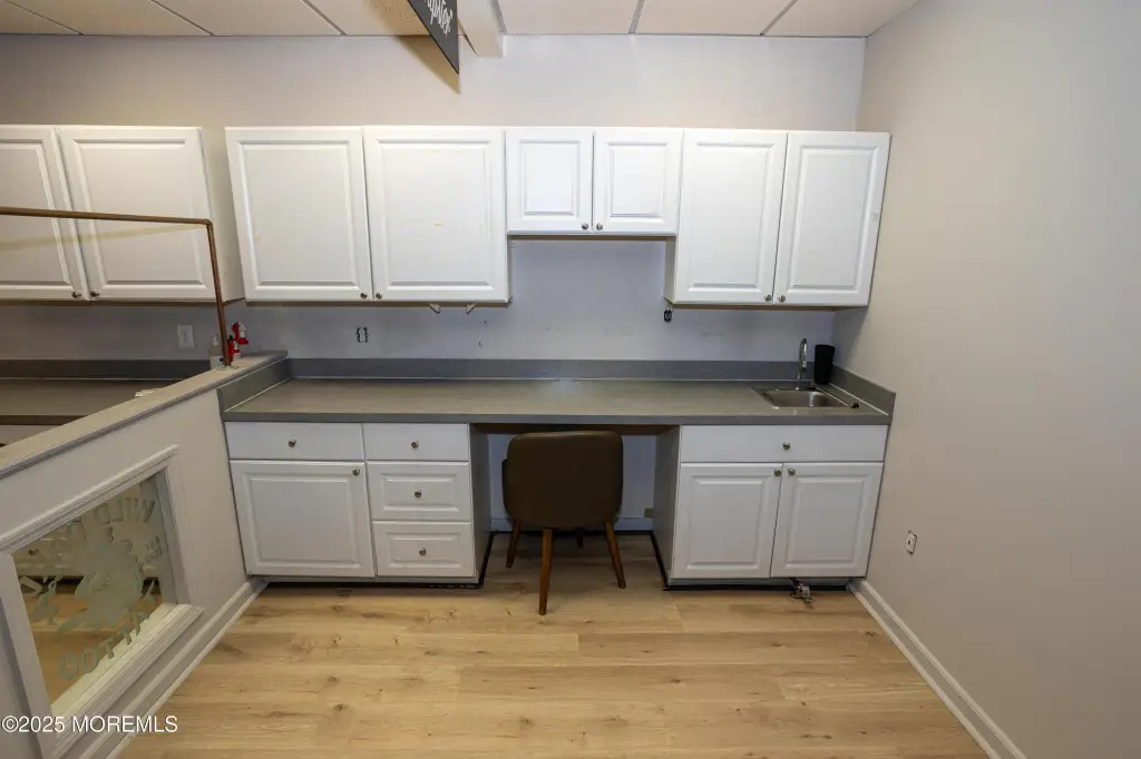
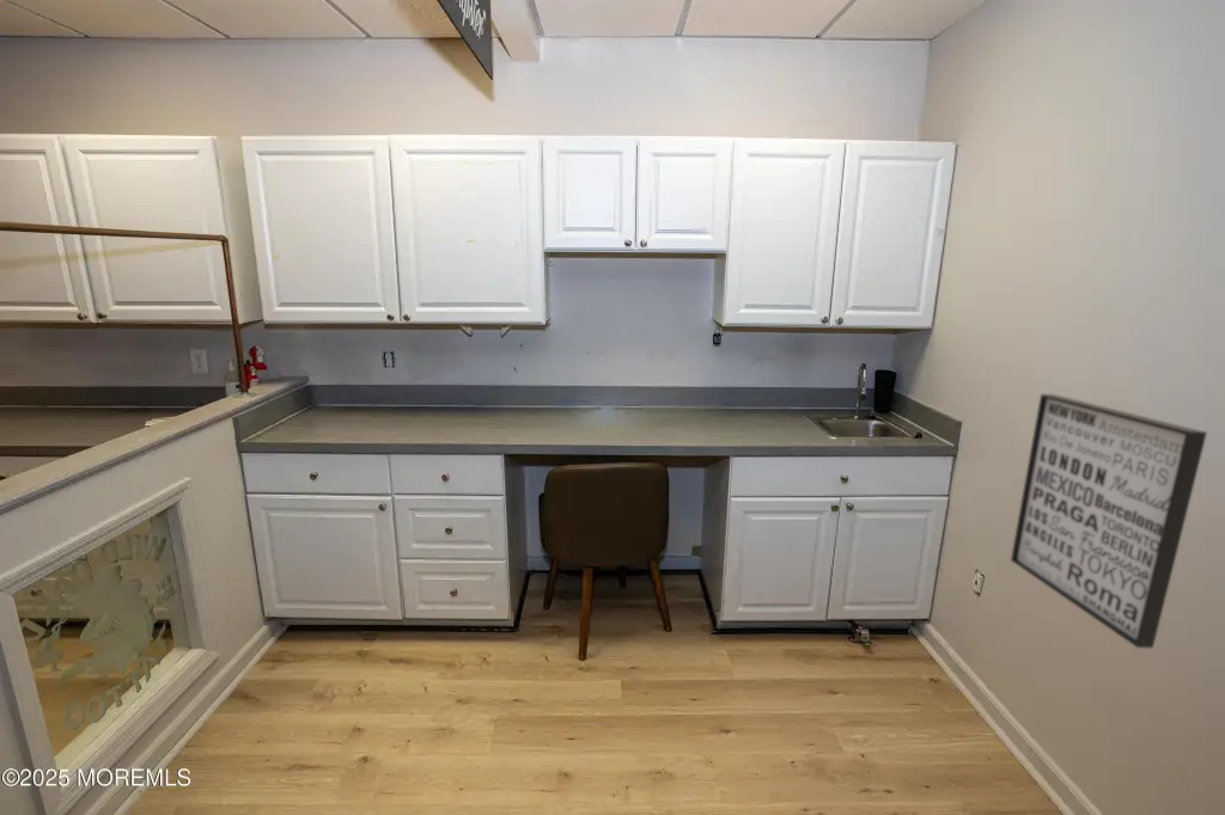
+ wall art (1091, 508)
